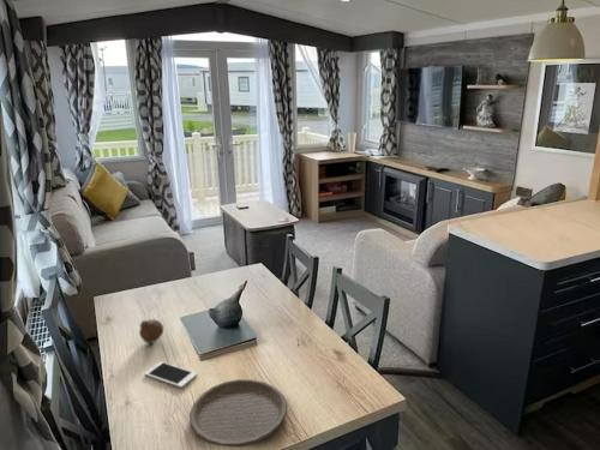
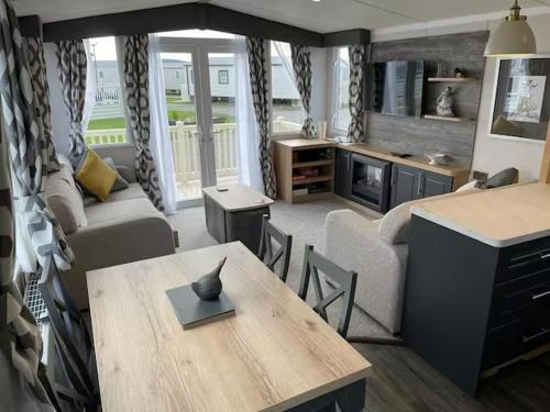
- fruit (151, 330)
- plate (239, 410)
- cell phone (170, 373)
